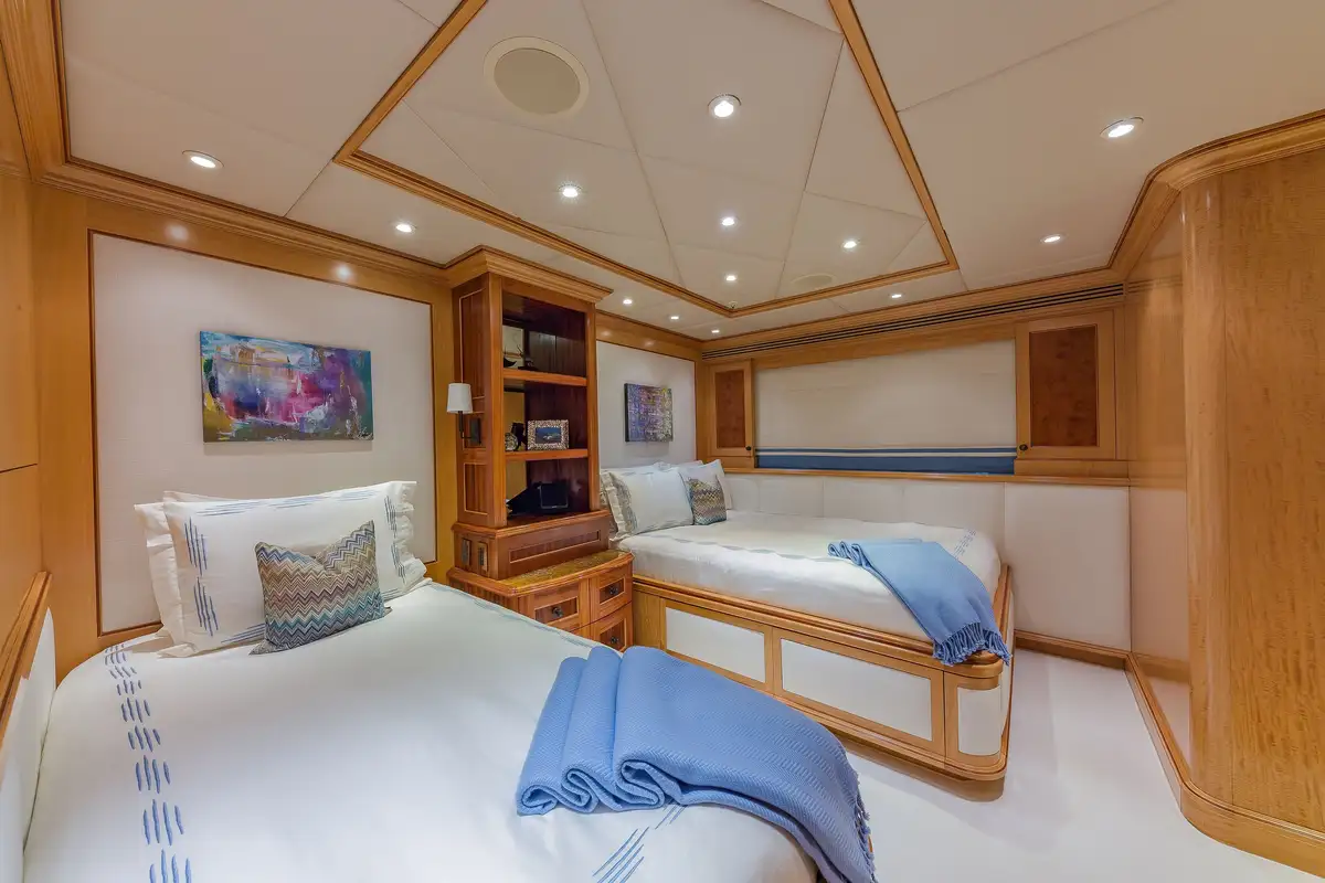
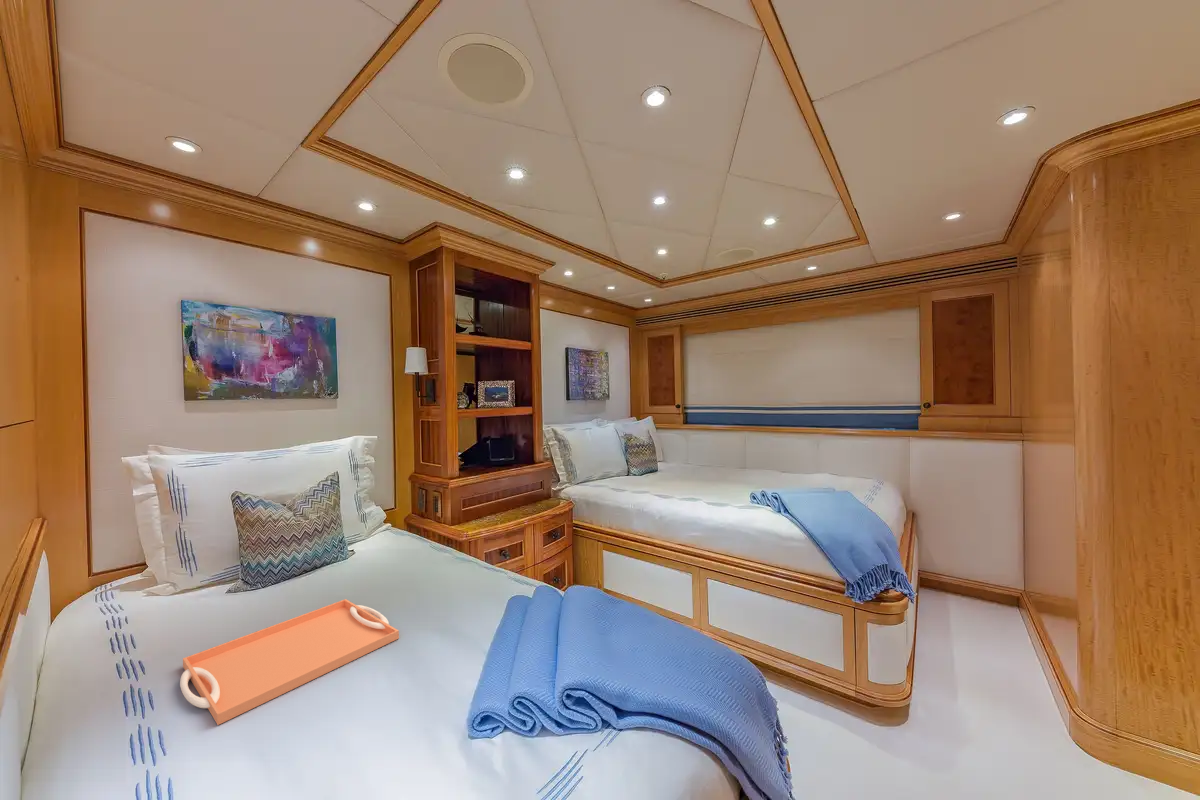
+ serving tray (296, 647)
